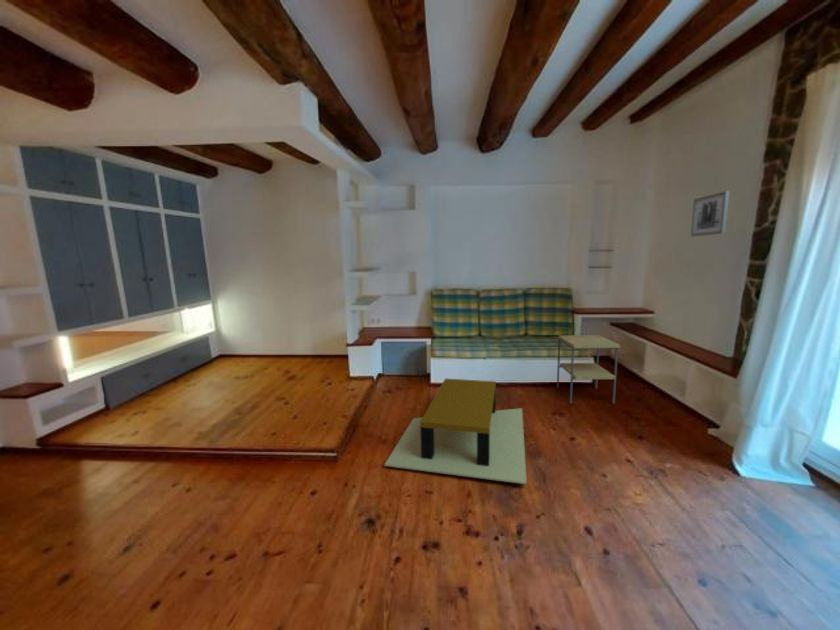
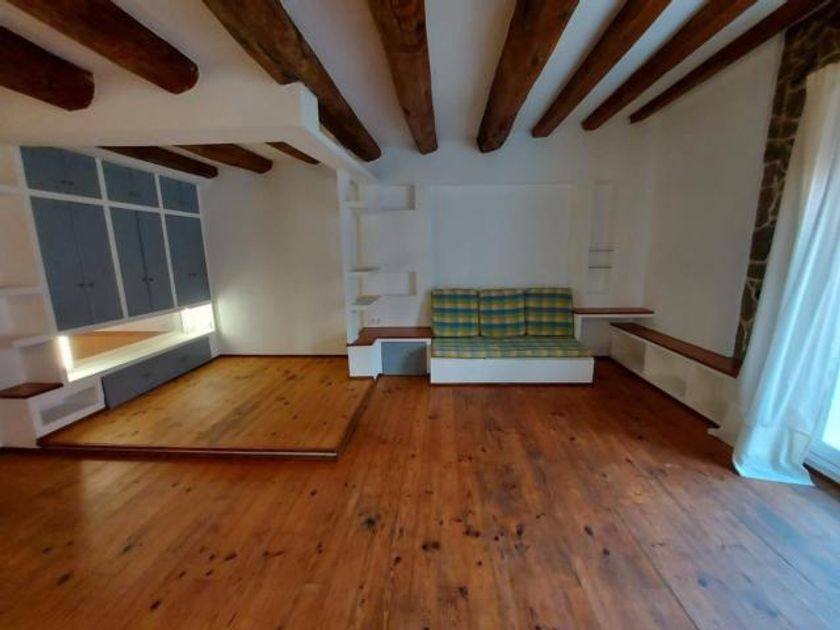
- wall art (708, 215)
- coffee table (464, 414)
- side table (586, 368)
